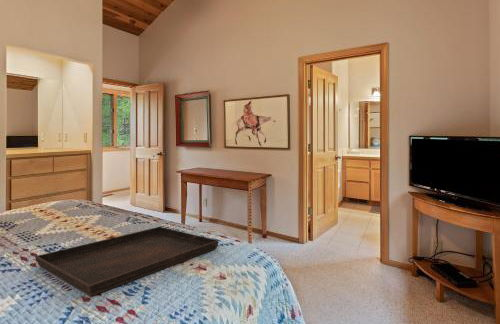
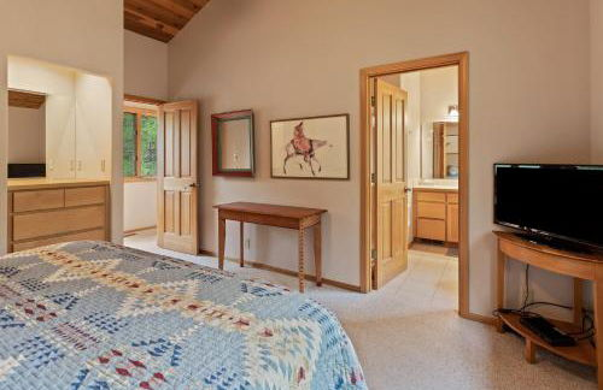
- serving tray (134, 252)
